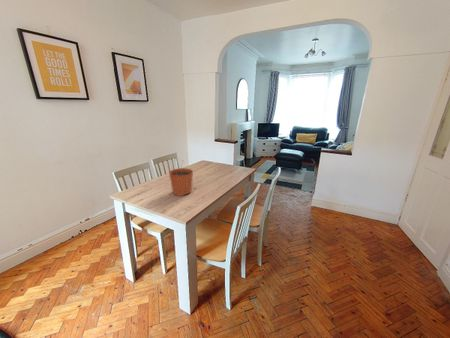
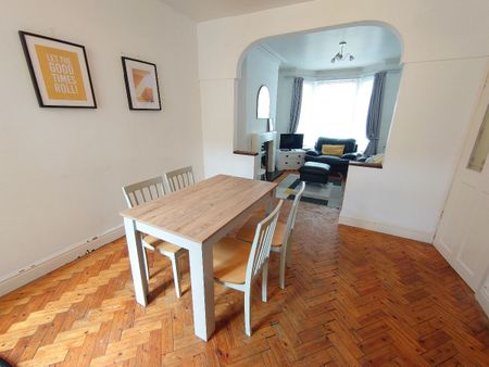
- plant pot (181, 176)
